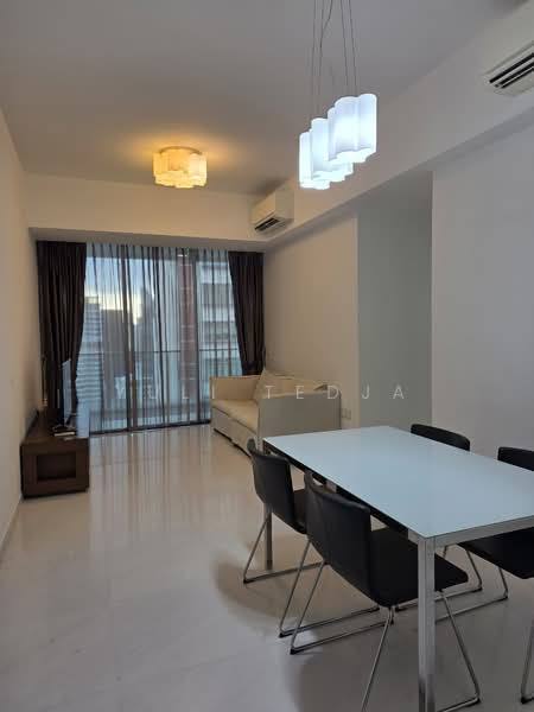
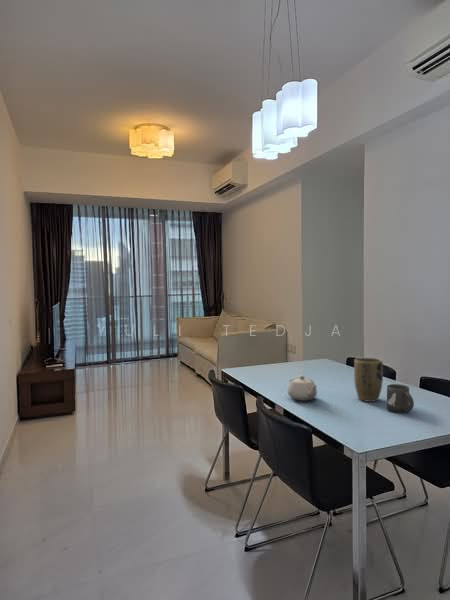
+ teapot (303, 387)
+ mug (400, 399)
+ plant pot (368, 379)
